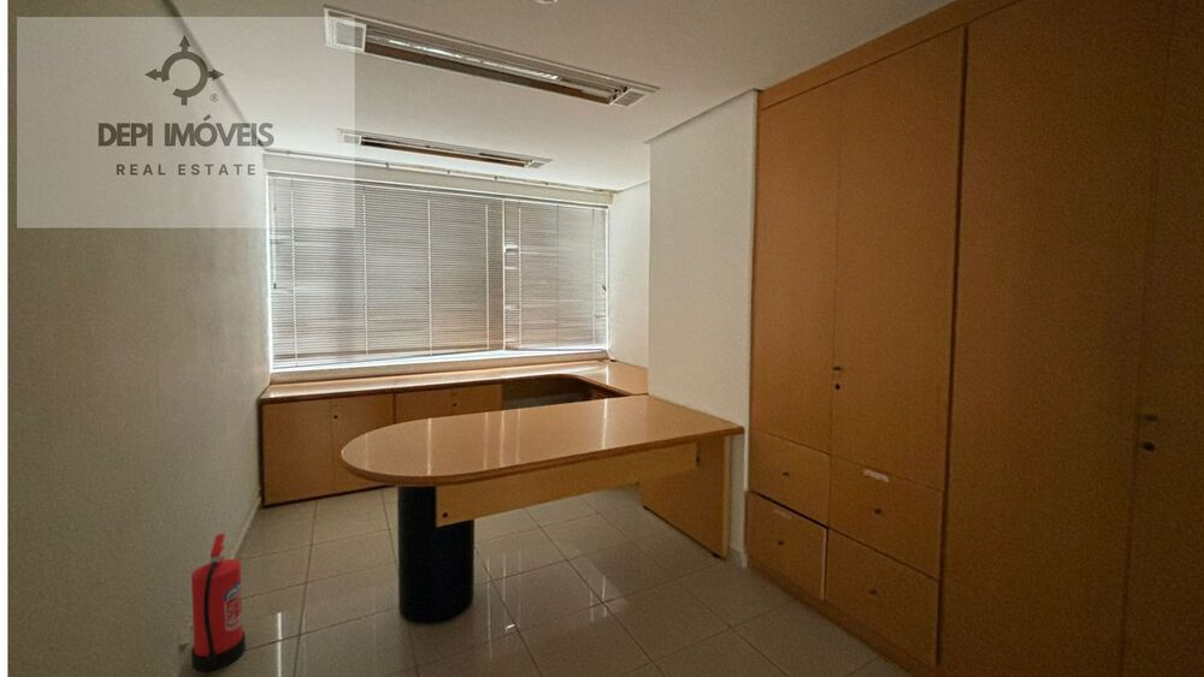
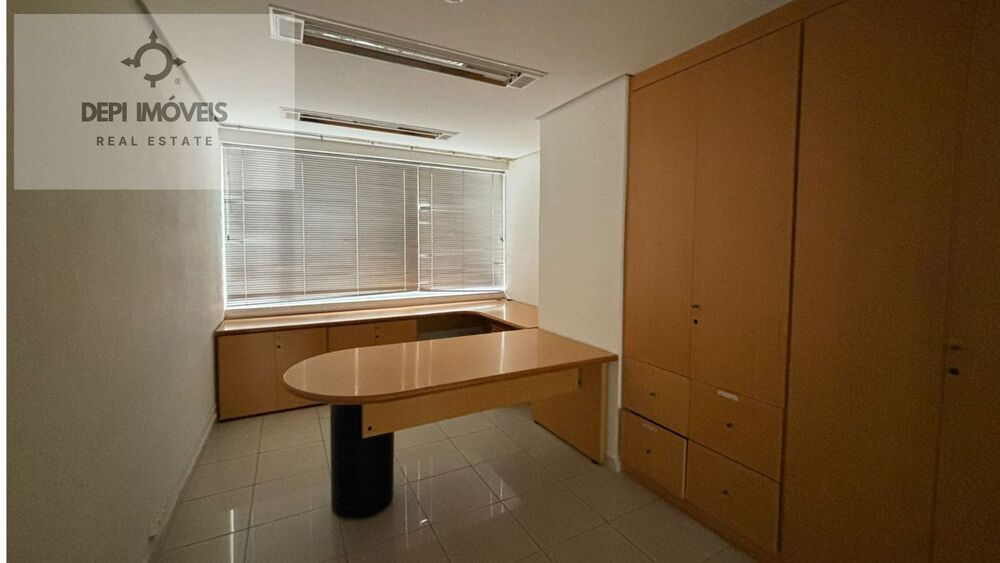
- fire extinguisher (214, 605)
